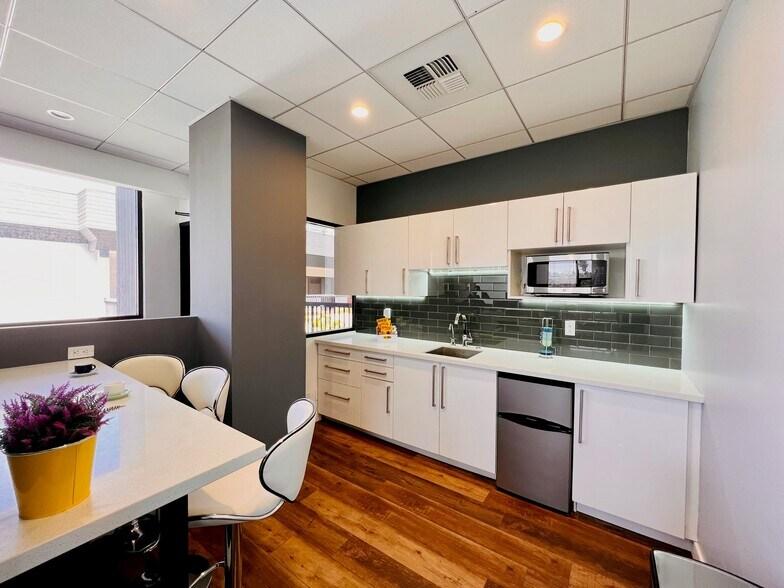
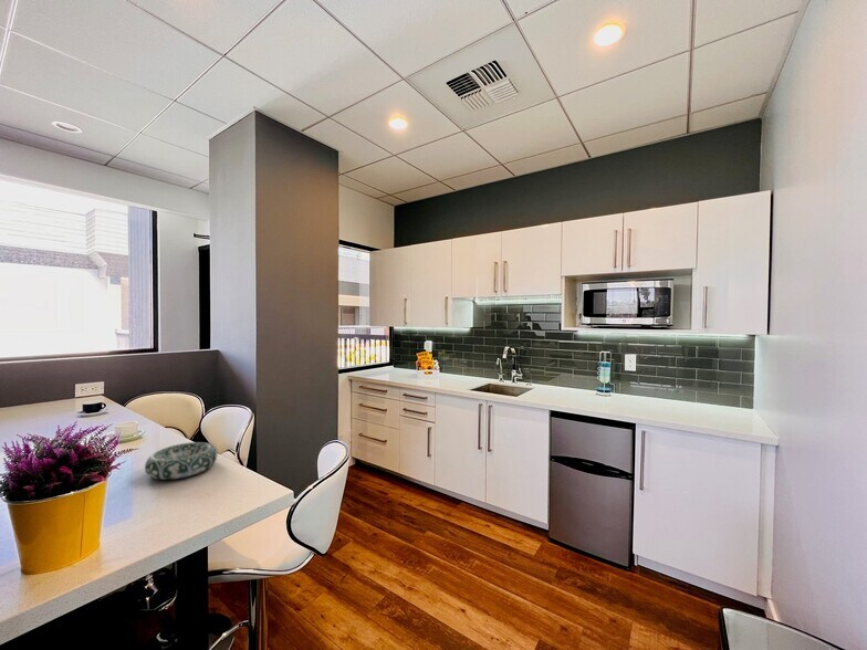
+ decorative bowl (182, 460)
